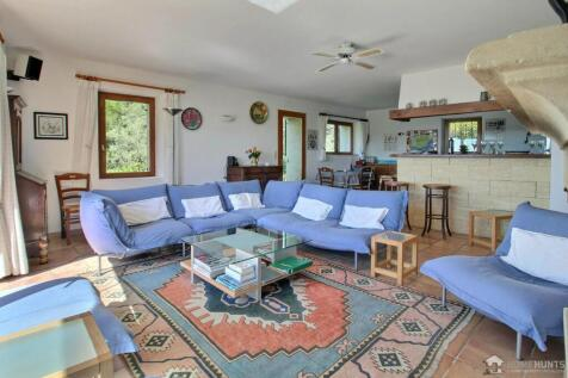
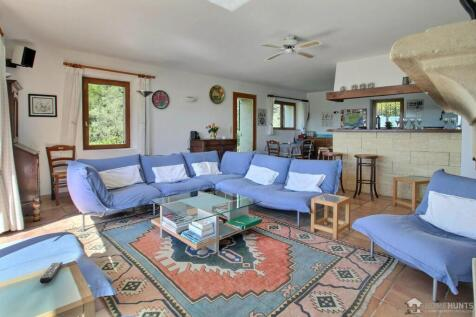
+ remote control (52, 271)
